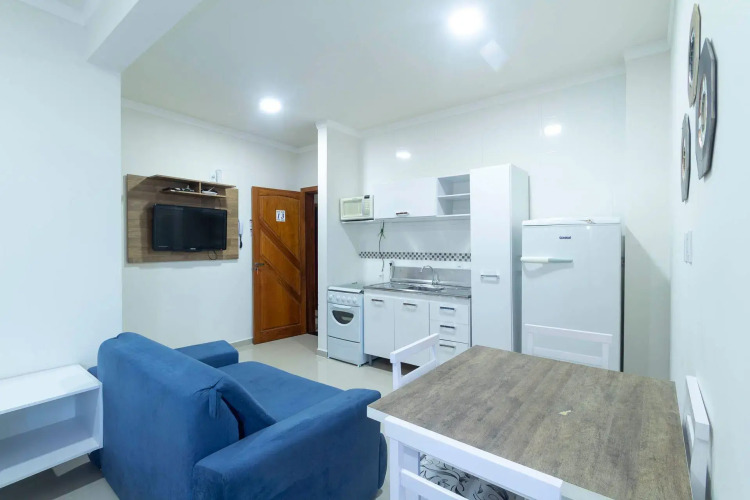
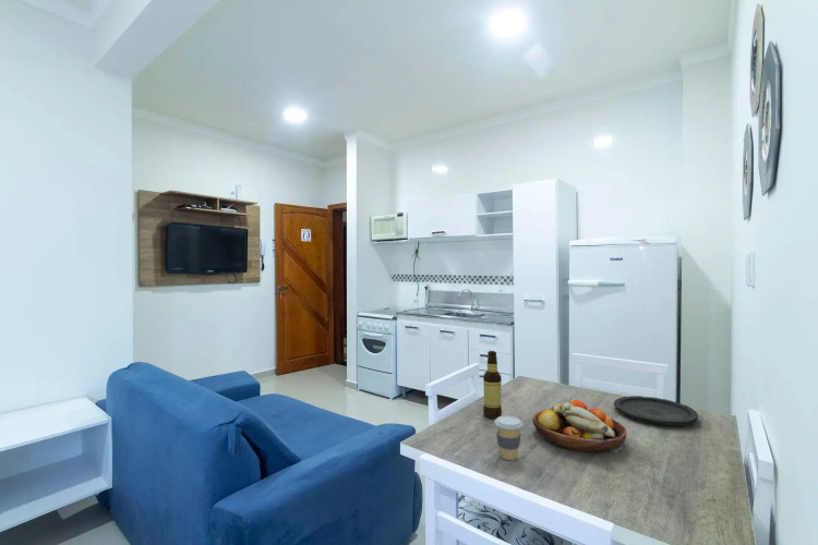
+ coffee cup (508, 437)
+ plate (653, 410)
+ bottle (492, 383)
+ fruit bowl (578, 420)
